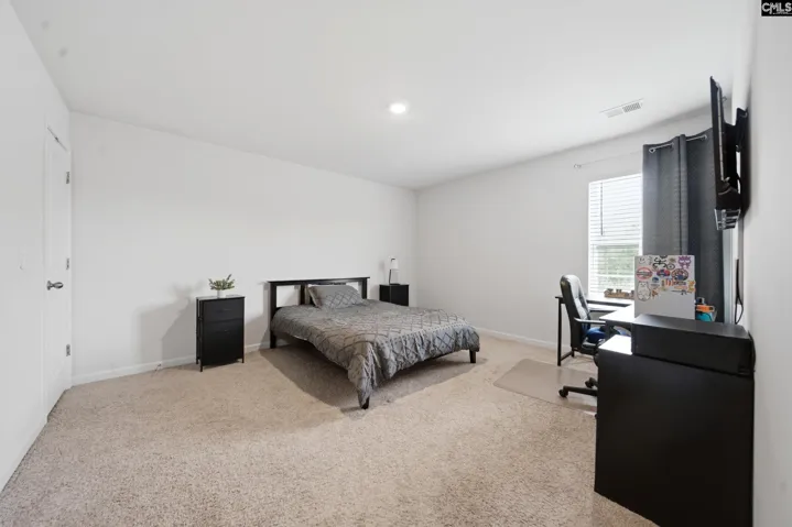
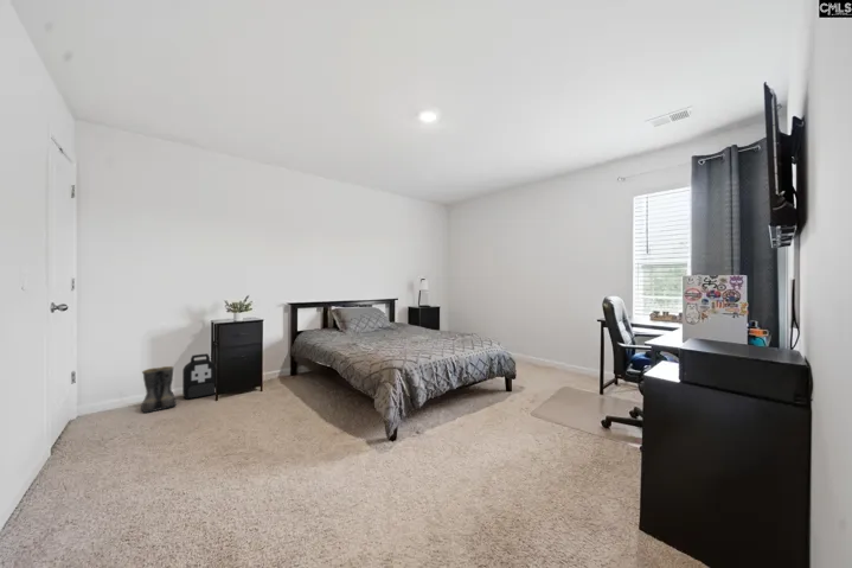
+ boots (158, 387)
+ backpack (199, 375)
